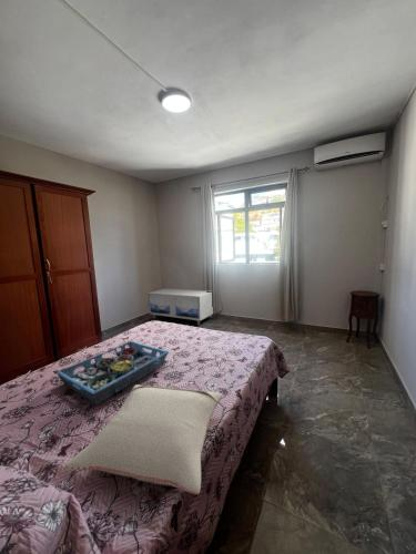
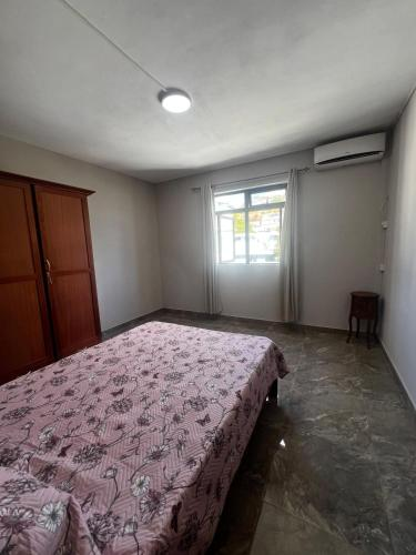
- serving tray (116, 366)
- cabinet (181, 305)
- pillow (158, 424)
